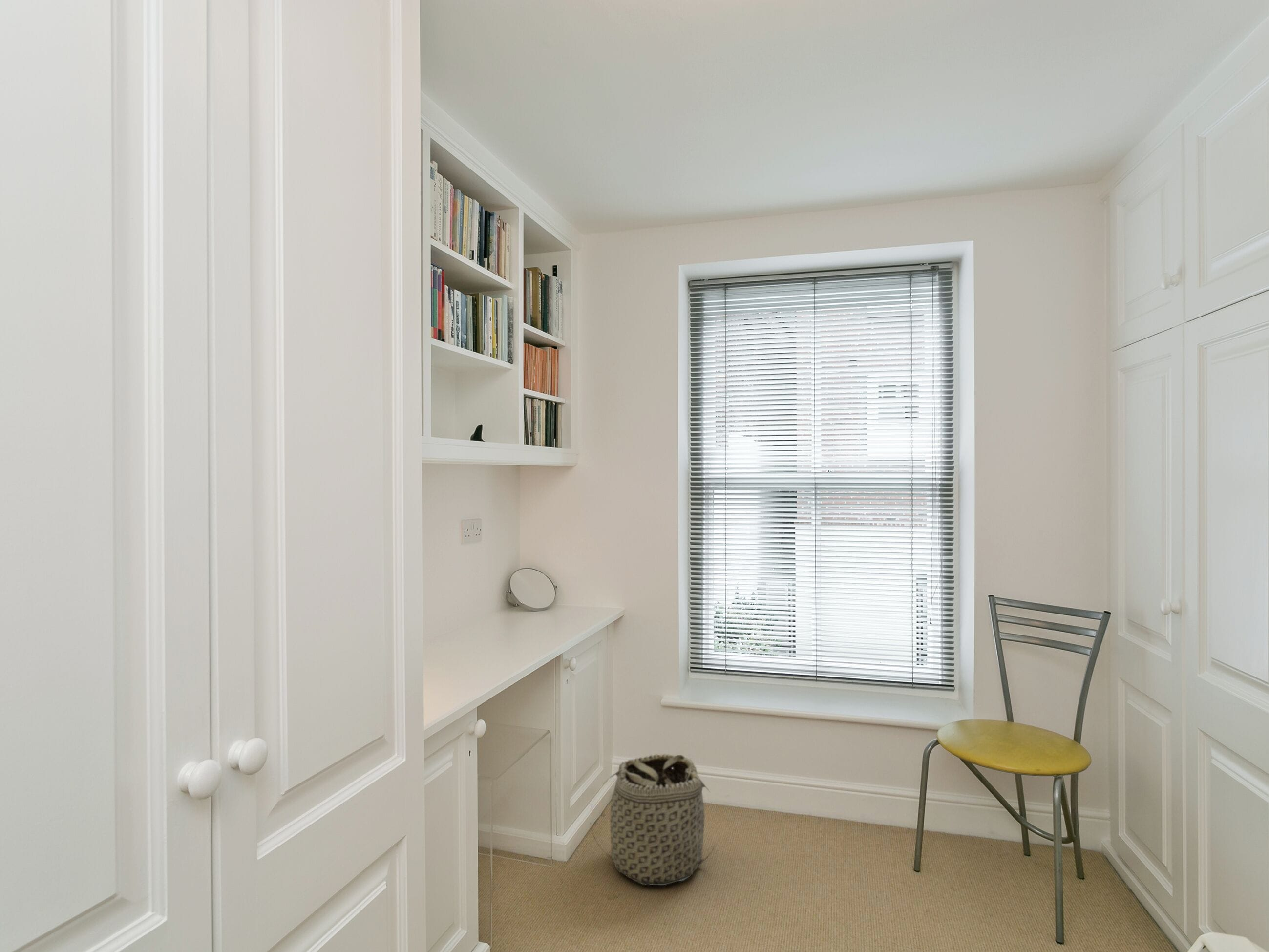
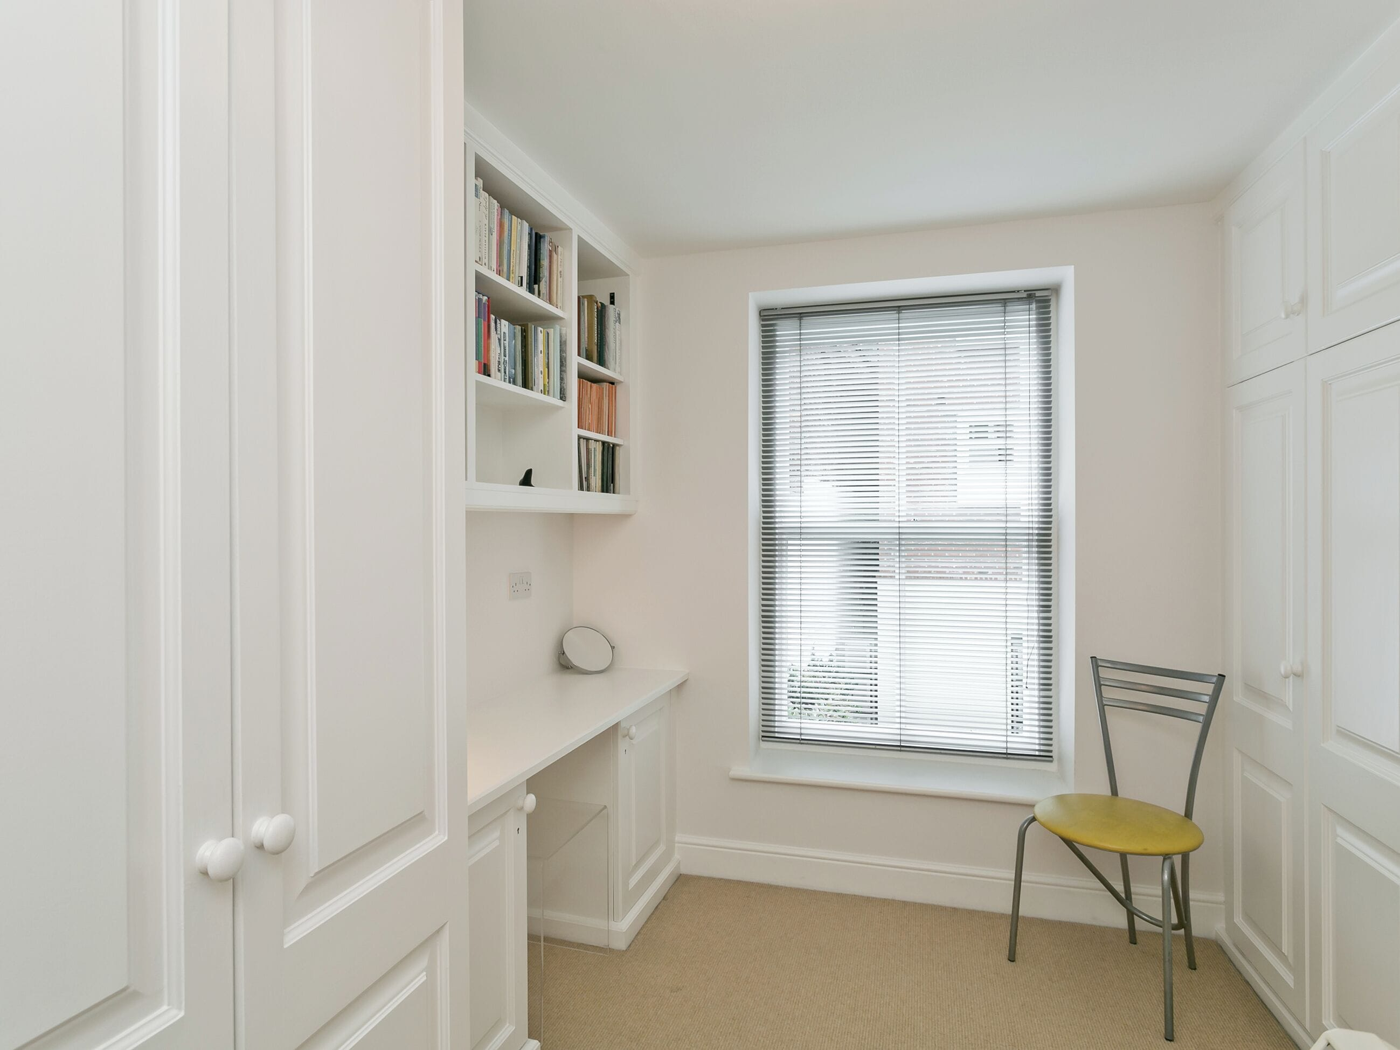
- basket (653, 809)
